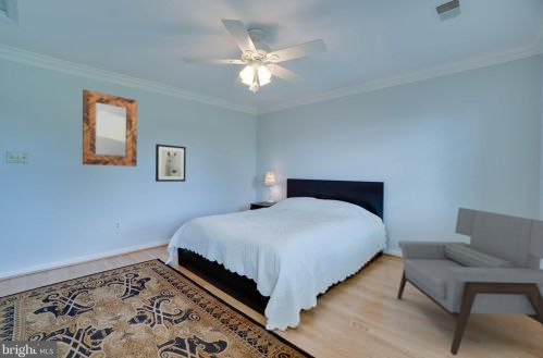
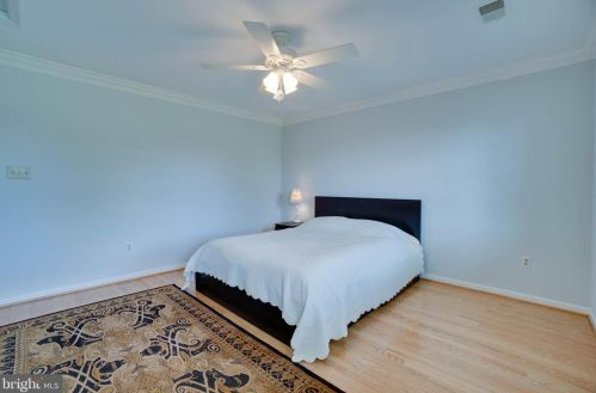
- home mirror (111, 131)
- armchair (466, 267)
- wall art (171, 163)
